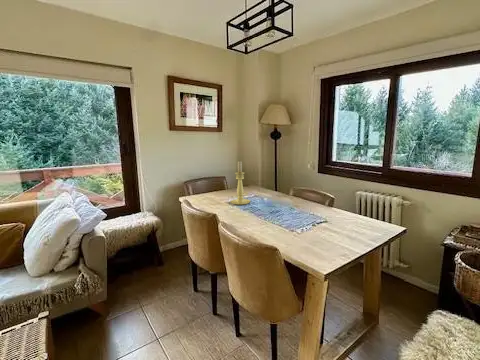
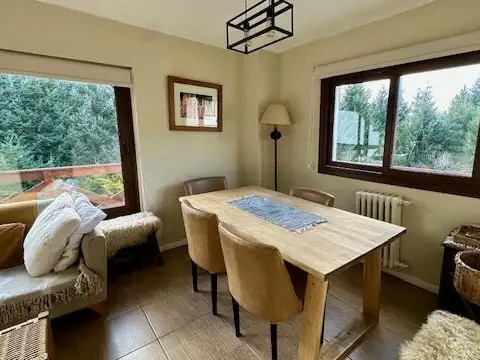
- candle holder (240, 181)
